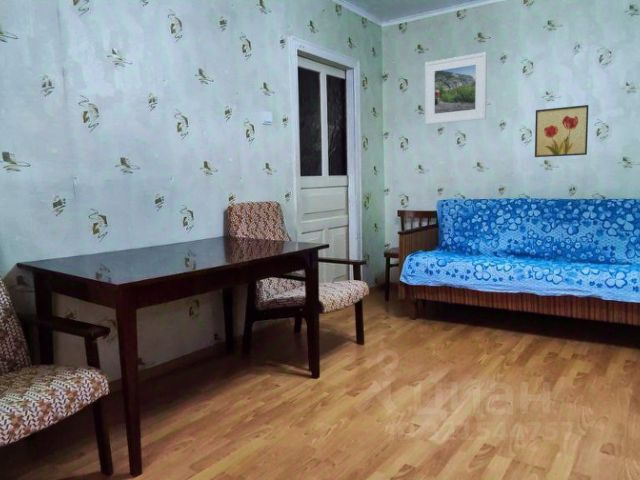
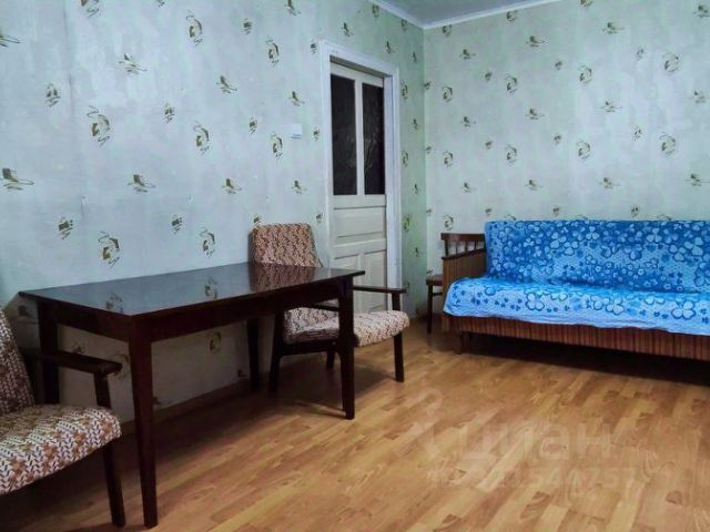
- wall art (561, 132)
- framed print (454, 90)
